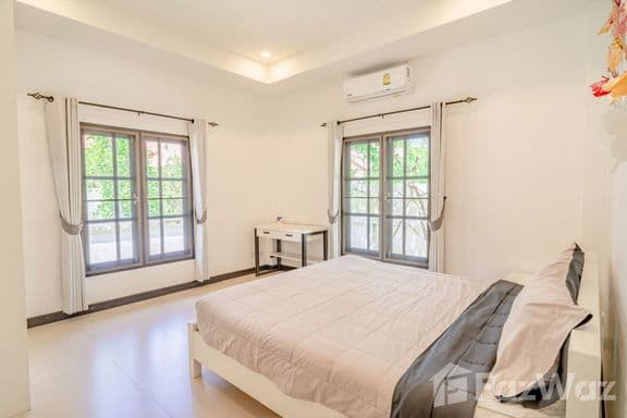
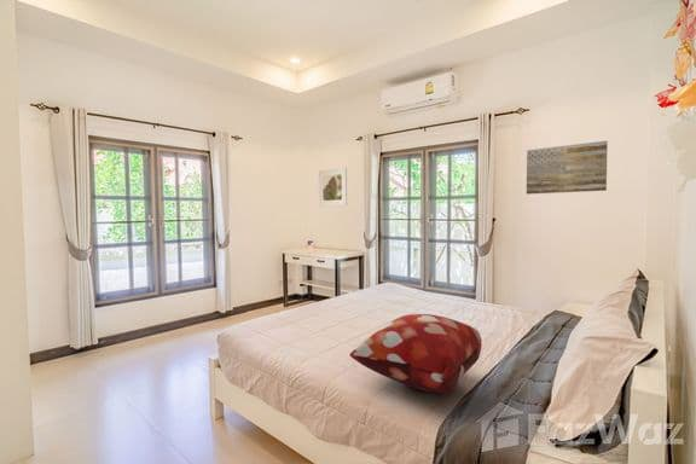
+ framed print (332, 187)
+ wall art (564, 169)
+ decorative pillow (419, 347)
